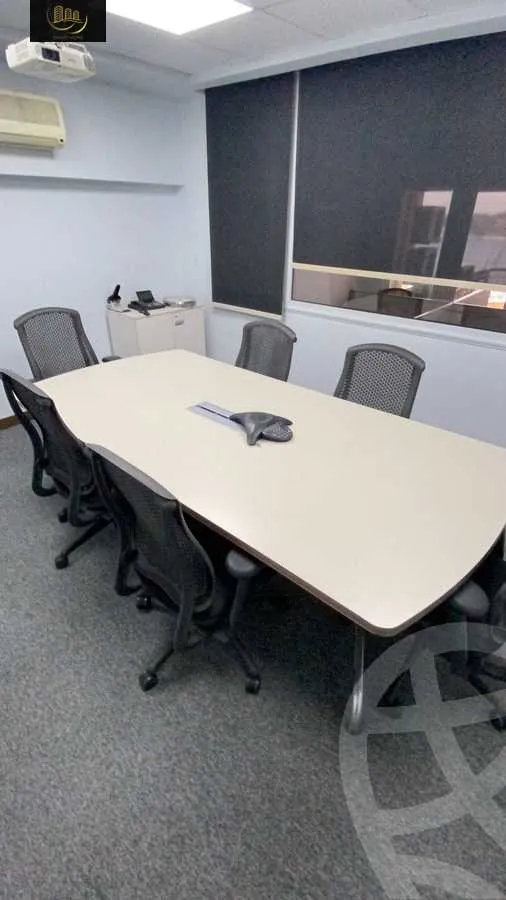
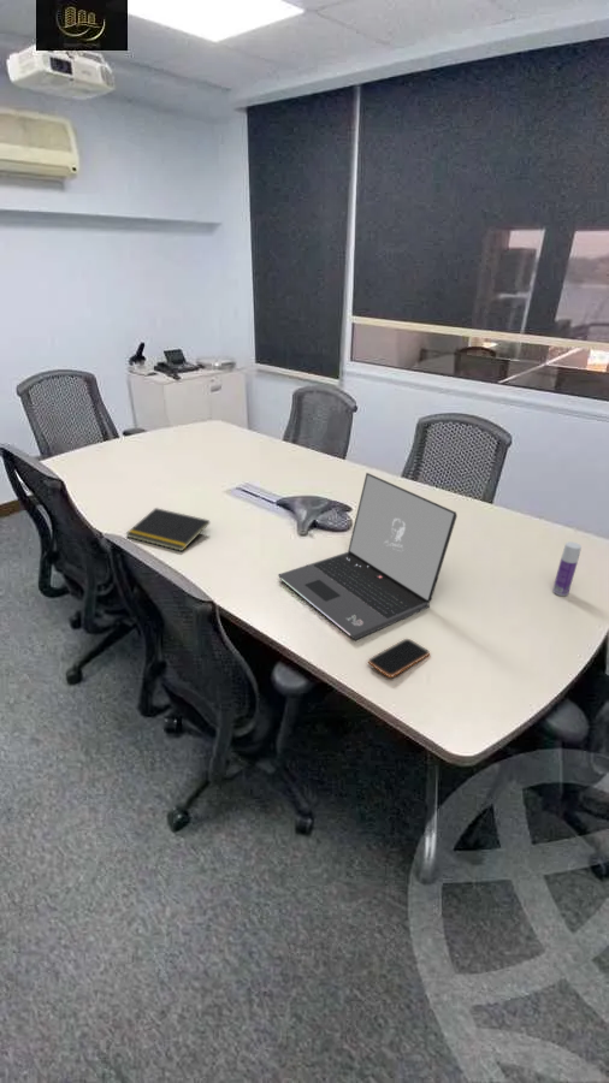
+ notepad (167, 528)
+ laptop (361, 548)
+ smartphone (398, 657)
+ bottle (566, 568)
